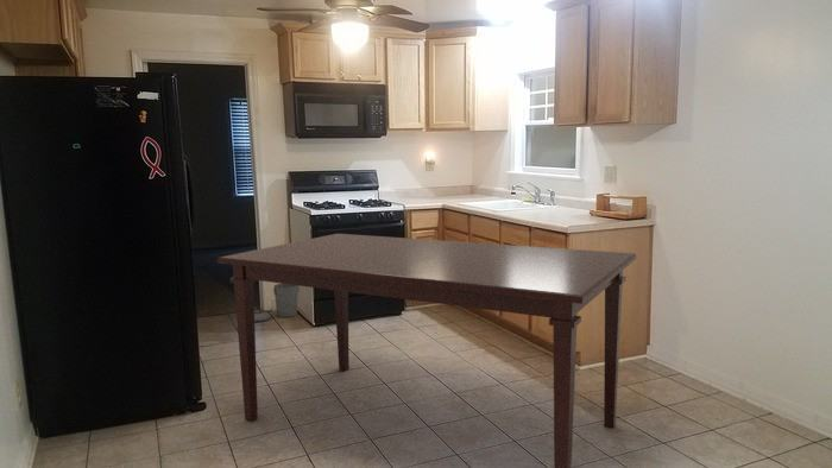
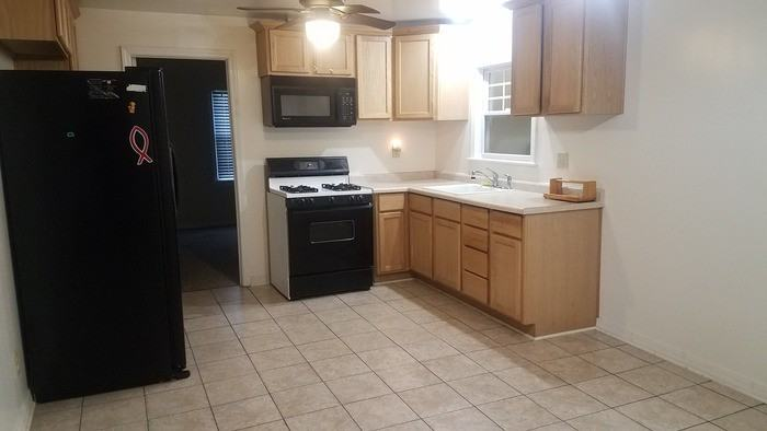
- trash can (276, 302)
- dining table (429, 302)
